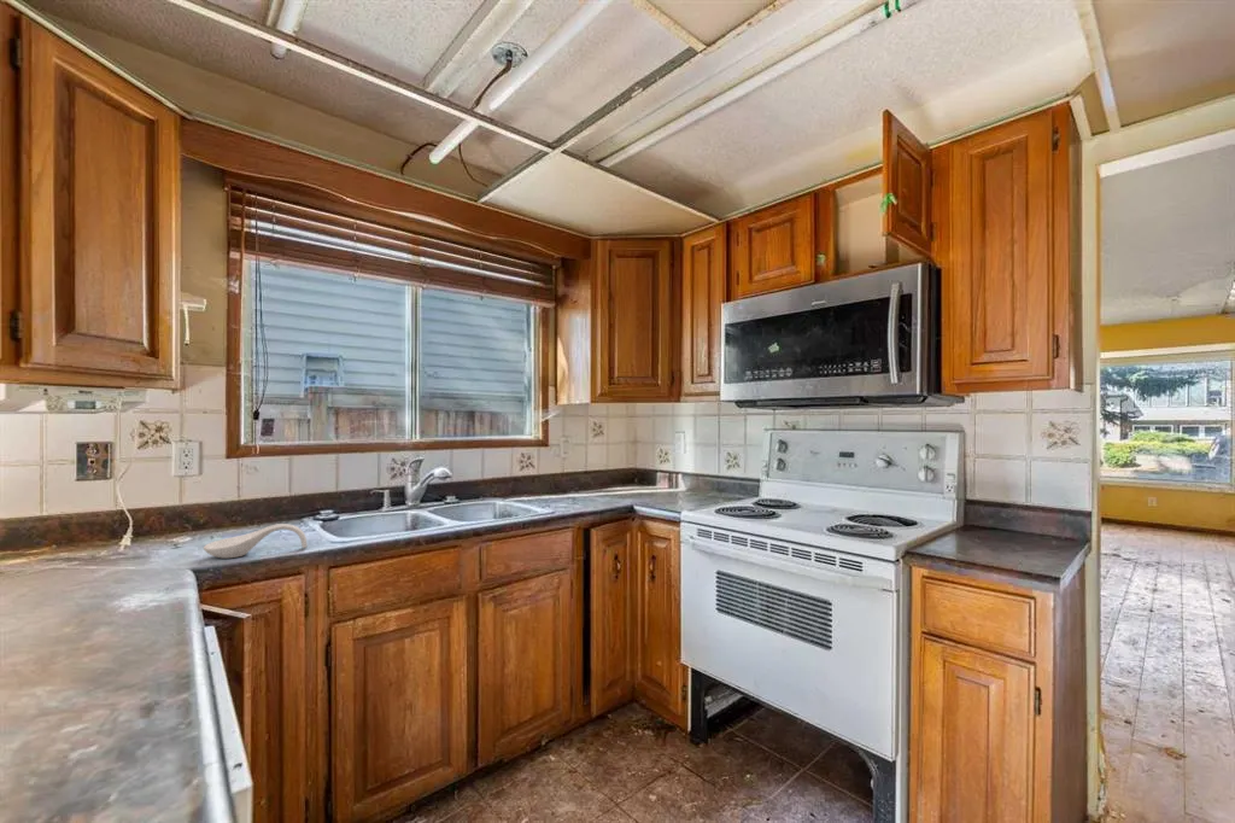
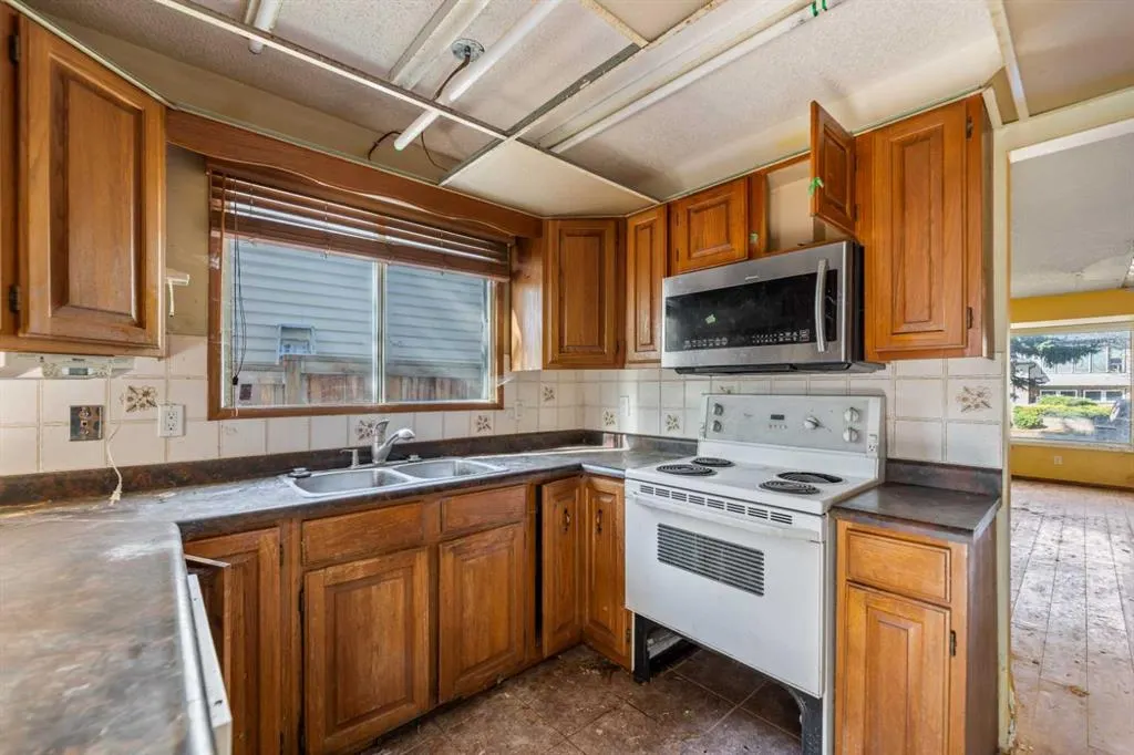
- spoon rest (257, 539)
